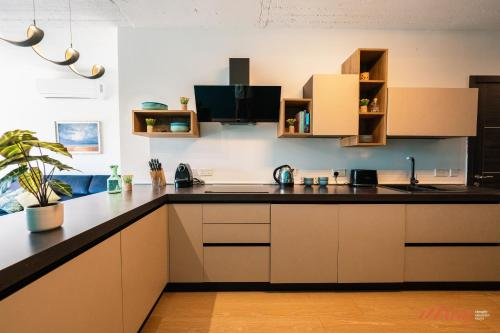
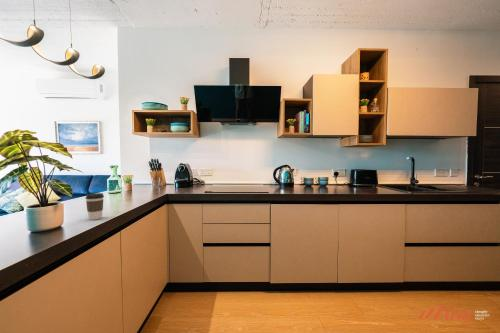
+ coffee cup (95, 206)
